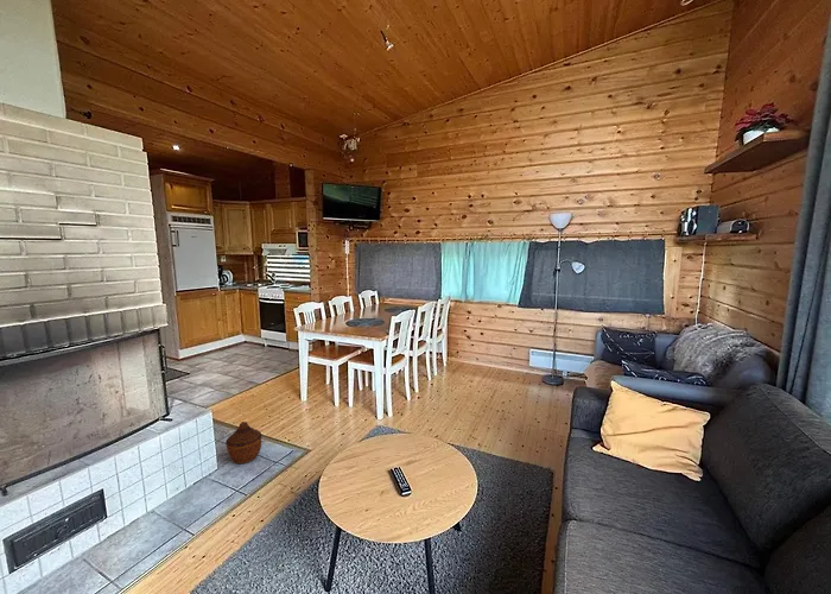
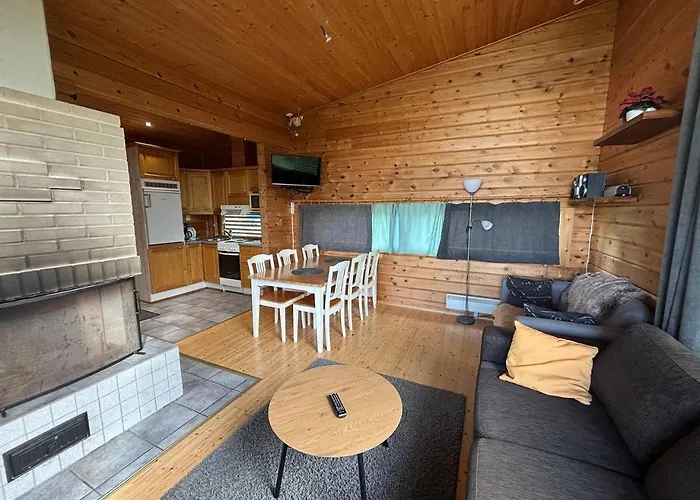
- woven basket (243, 440)
